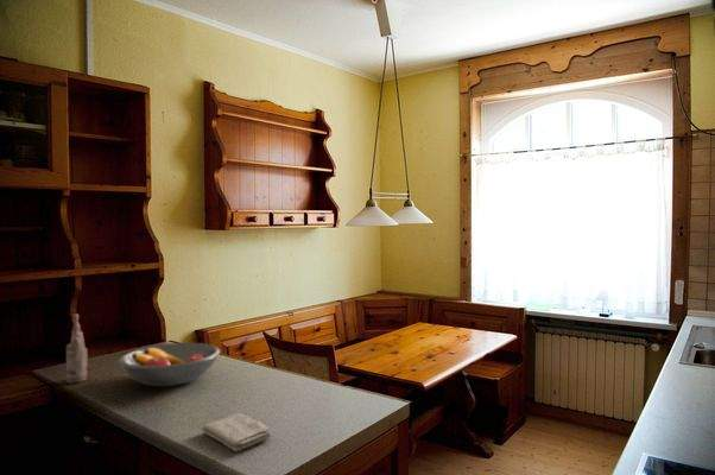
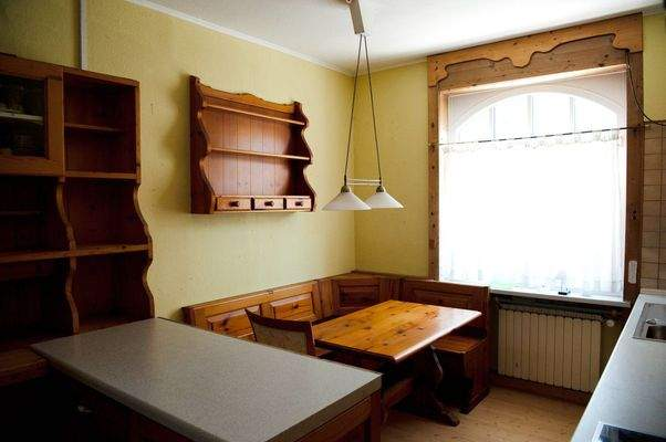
- bottle (76, 347)
- fruit bowl (171, 363)
- washcloth (236, 430)
